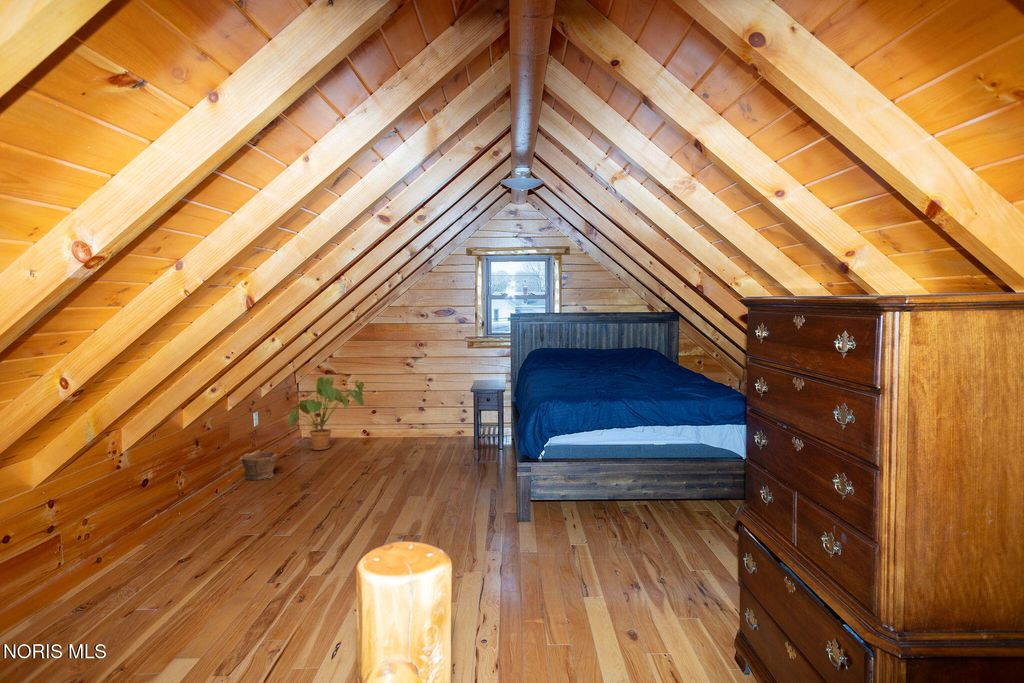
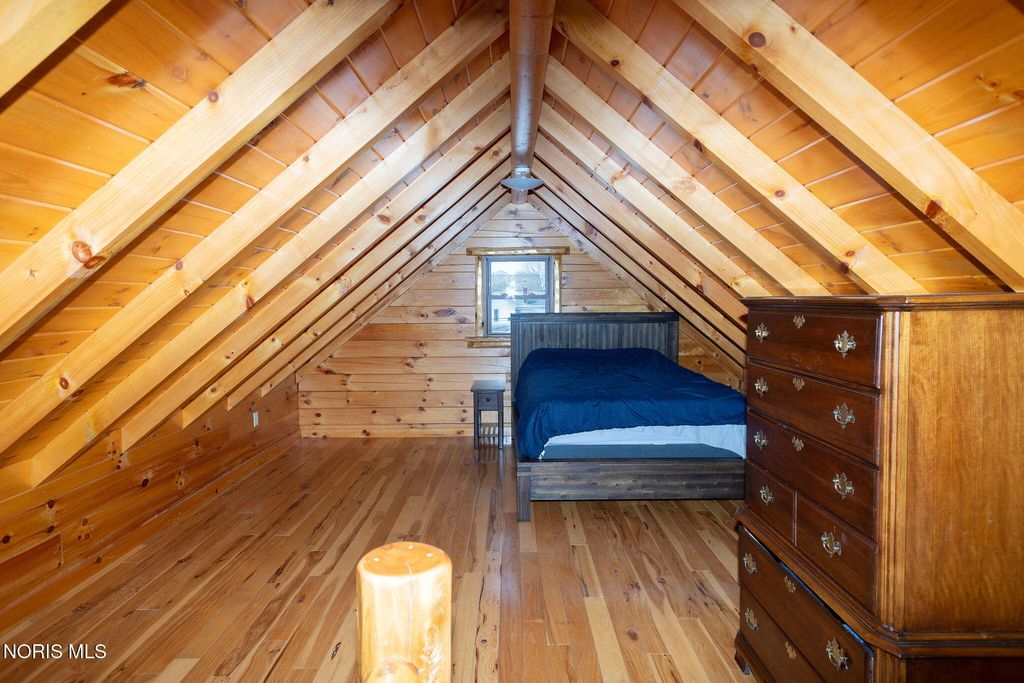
- clay pot (258, 460)
- house plant (327, 409)
